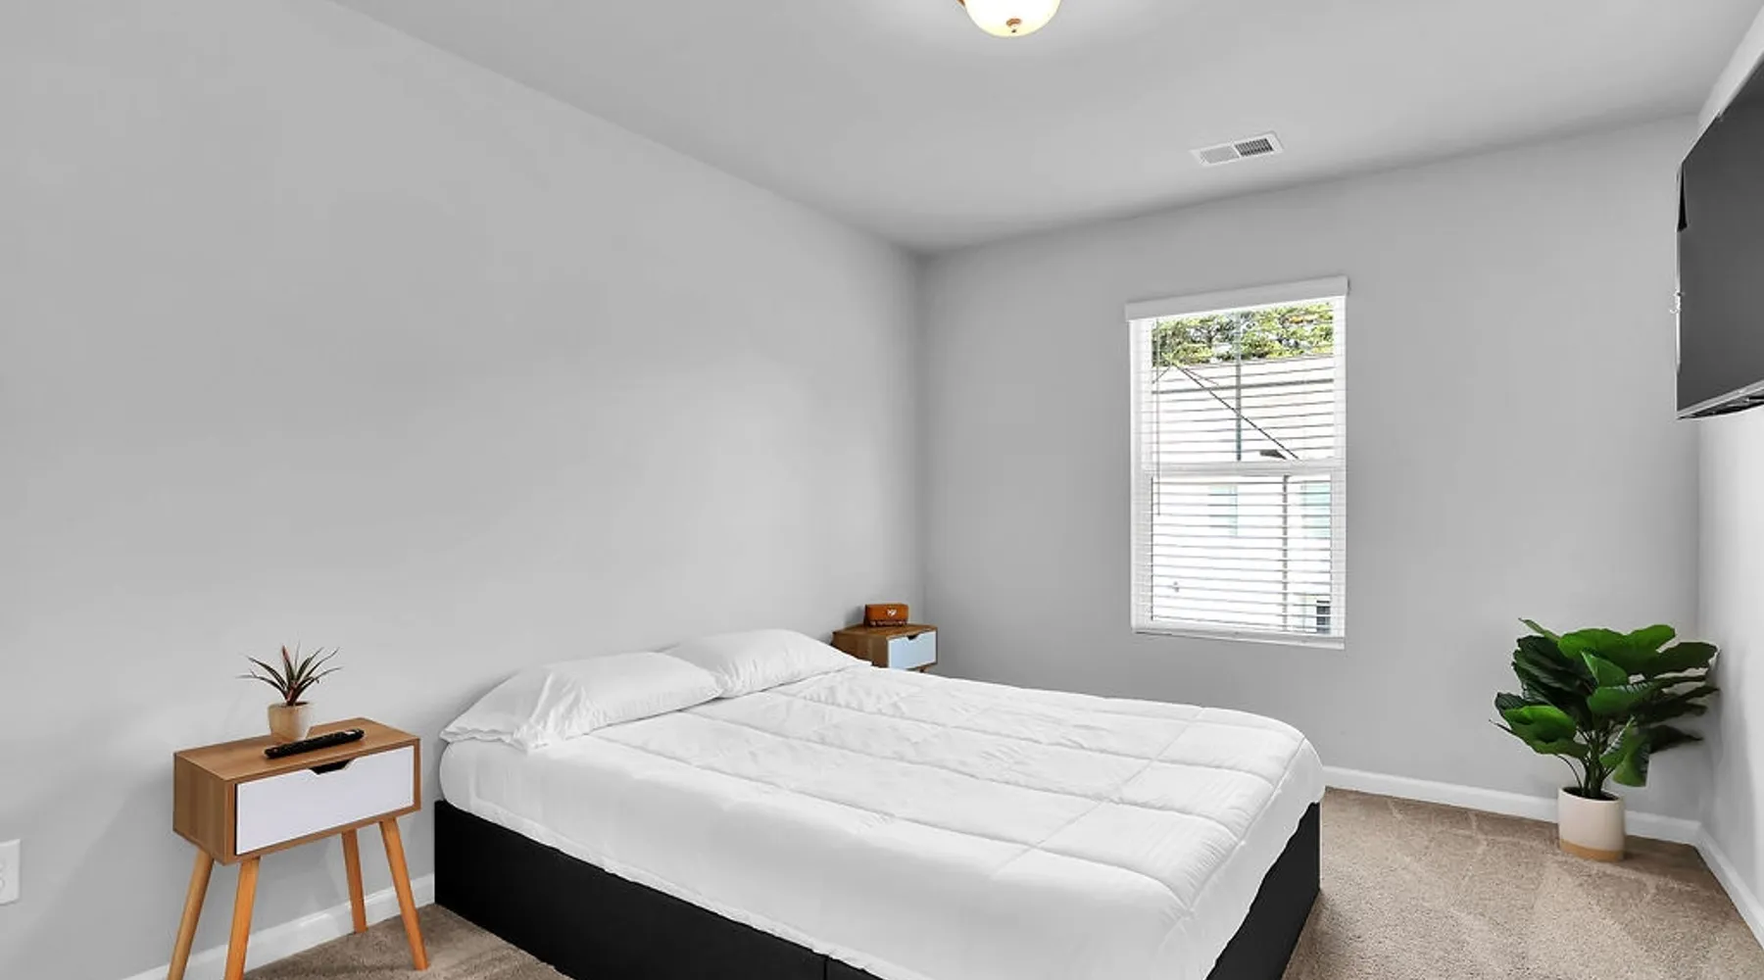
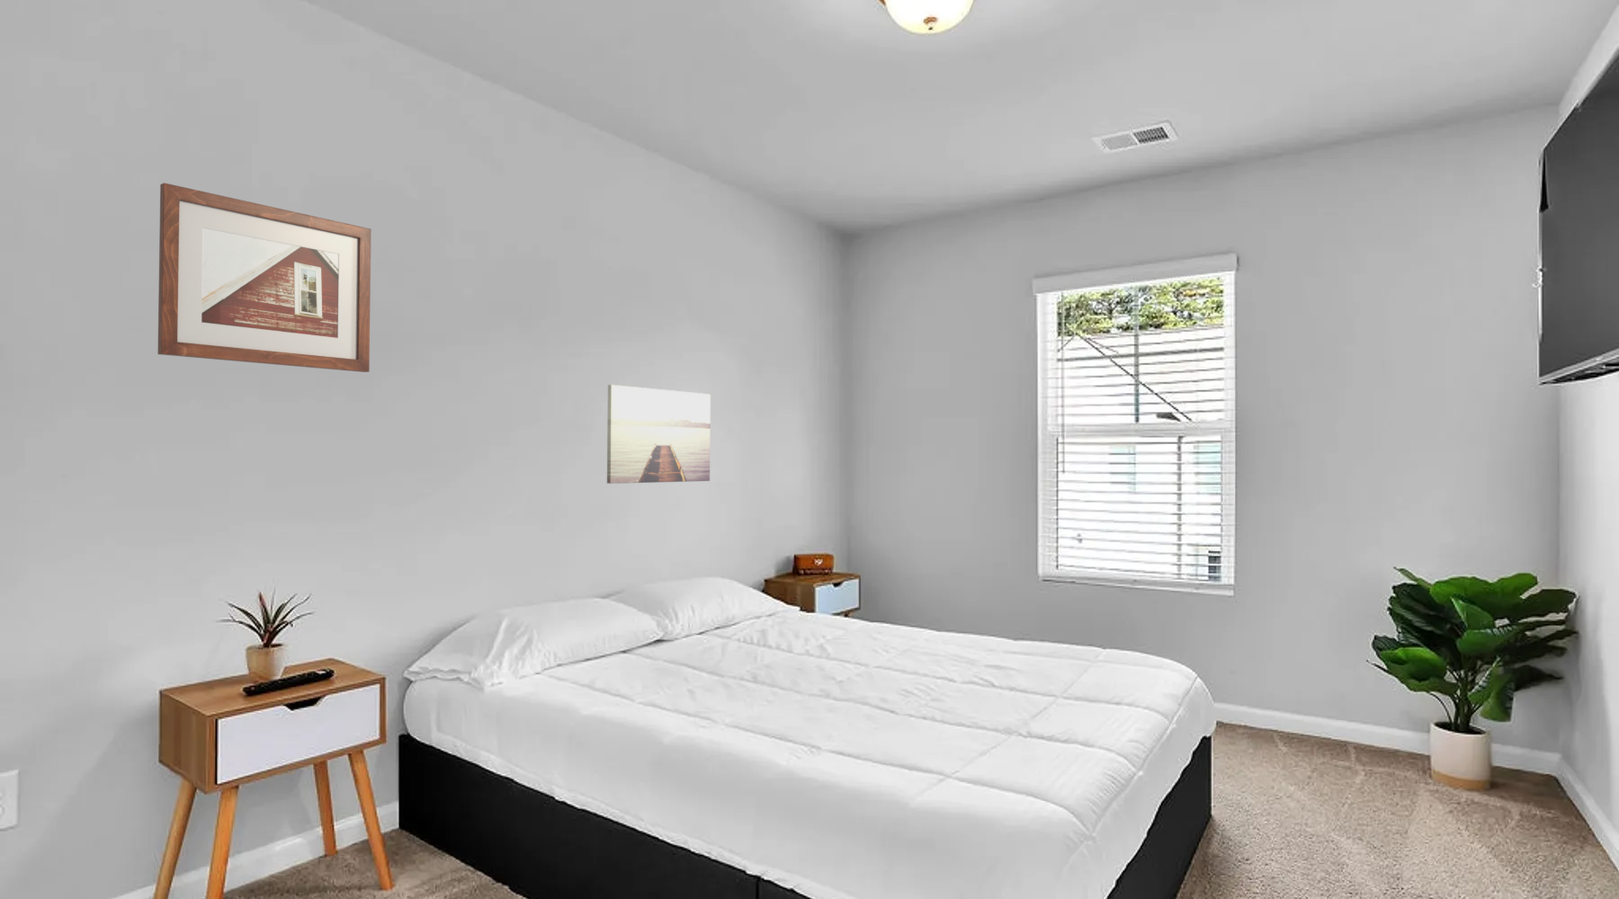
+ picture frame (274, 286)
+ wall art (662, 435)
